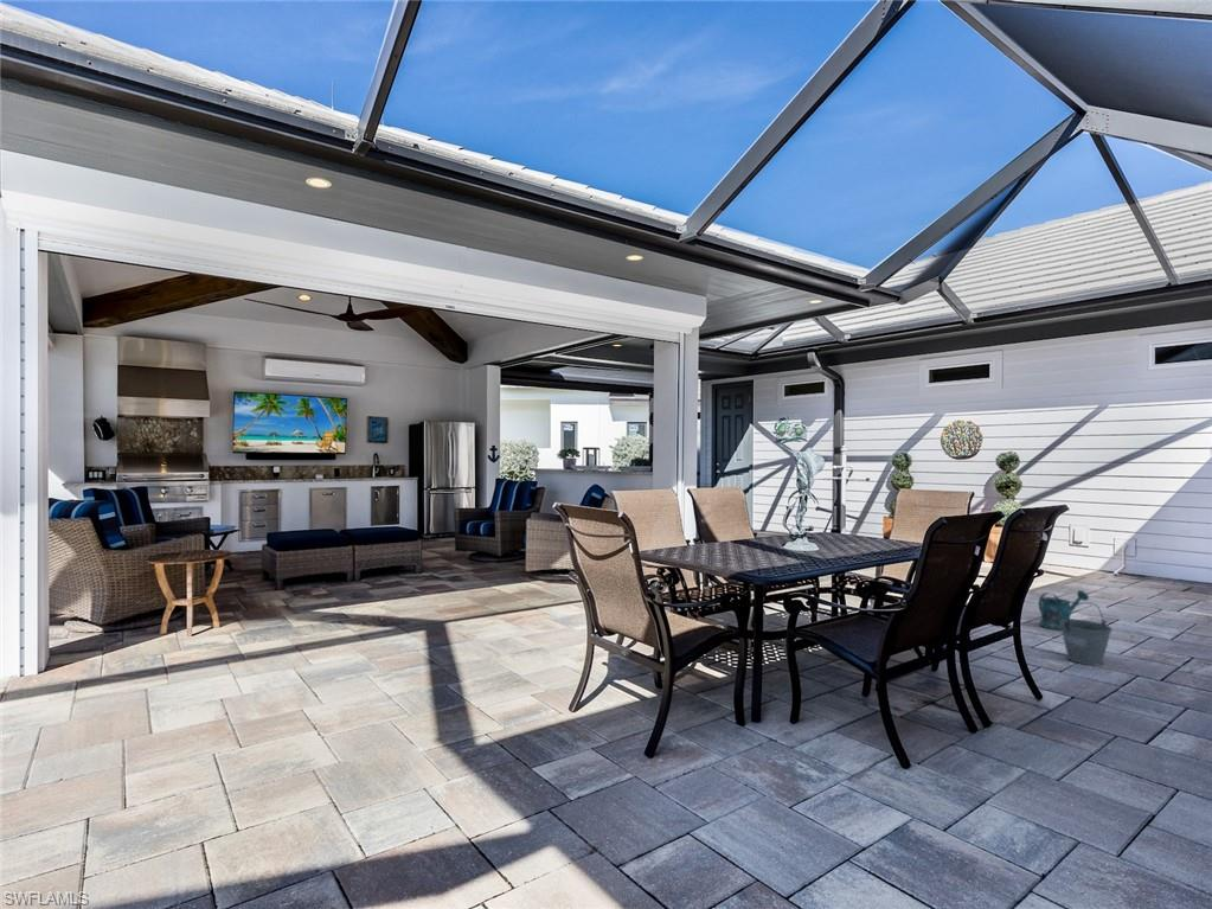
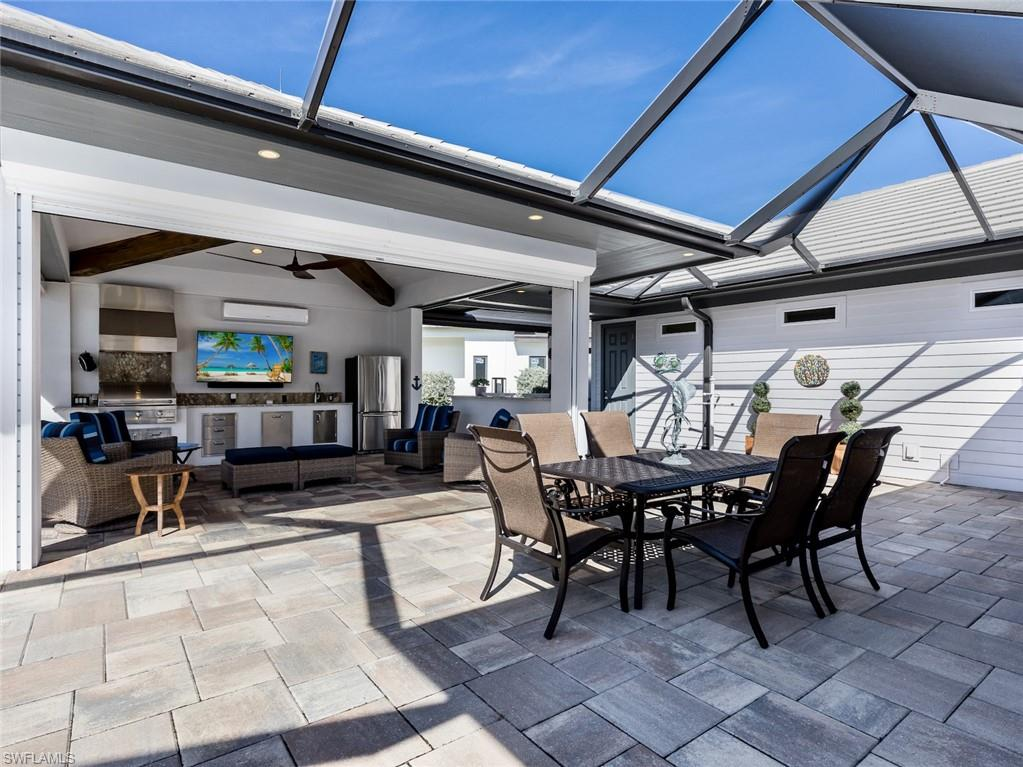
- bucket (1085, 630)
- watering can (1062, 608)
